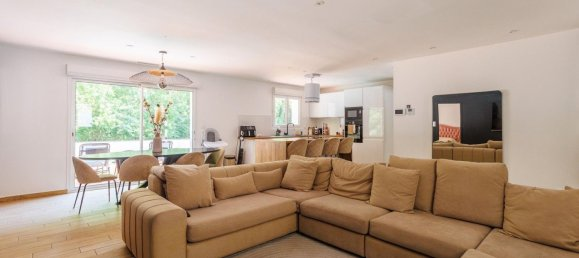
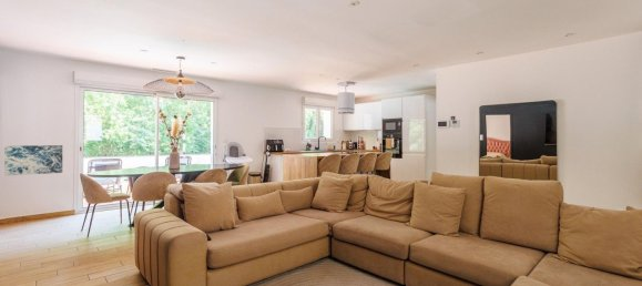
+ wall art (34, 160)
